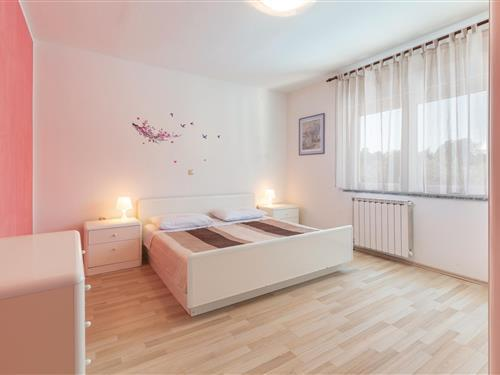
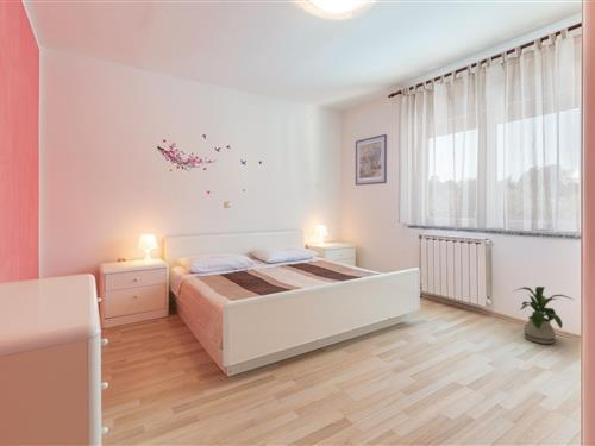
+ house plant (543, 310)
